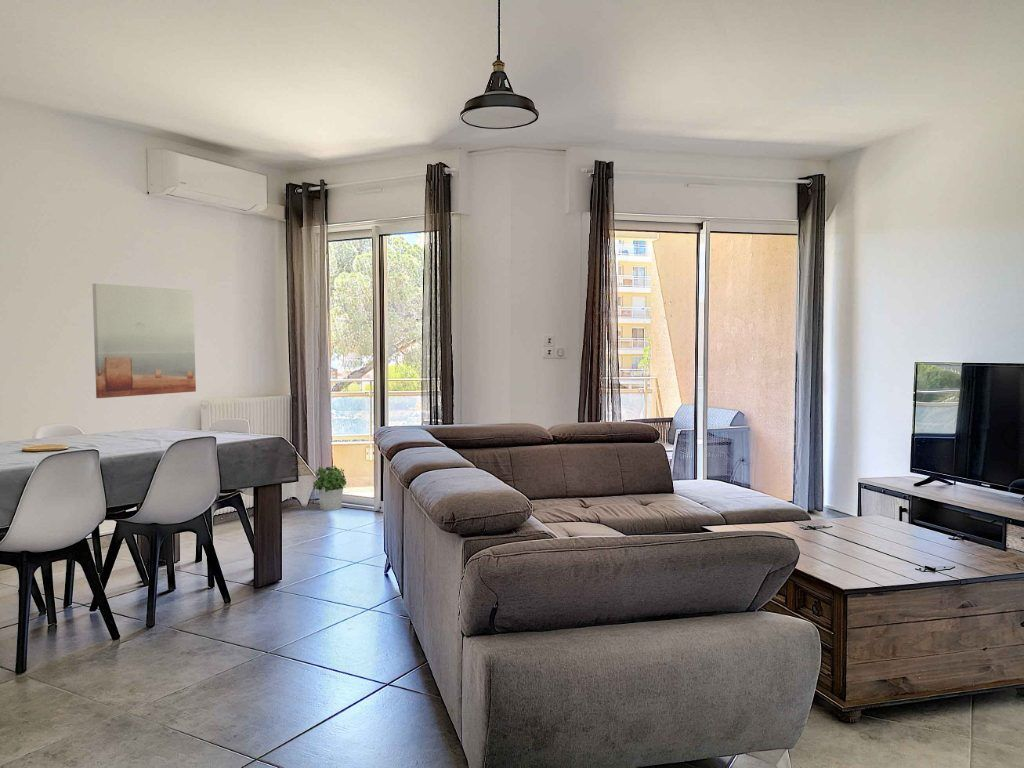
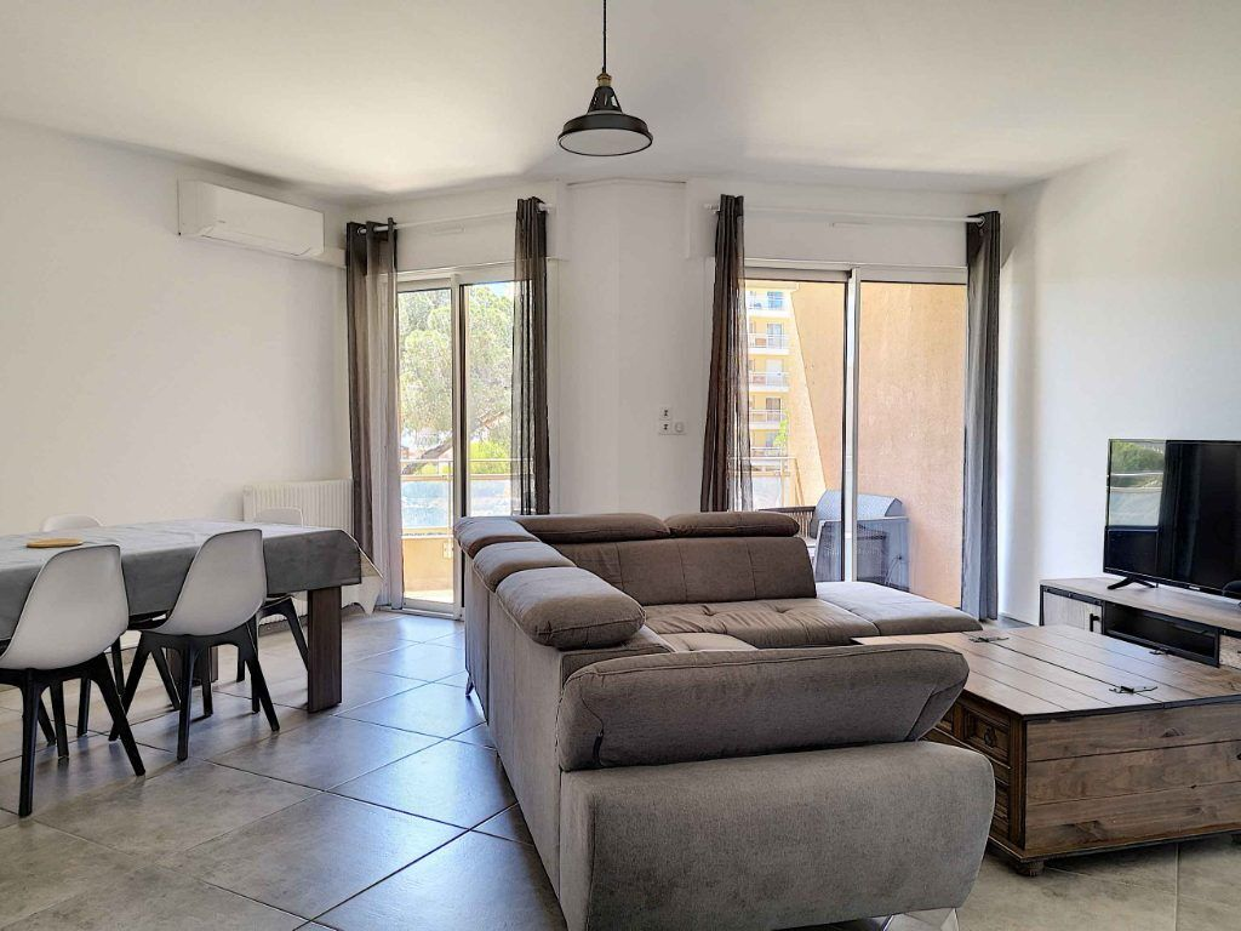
- potted plant (328, 487)
- wall art (147, 341)
